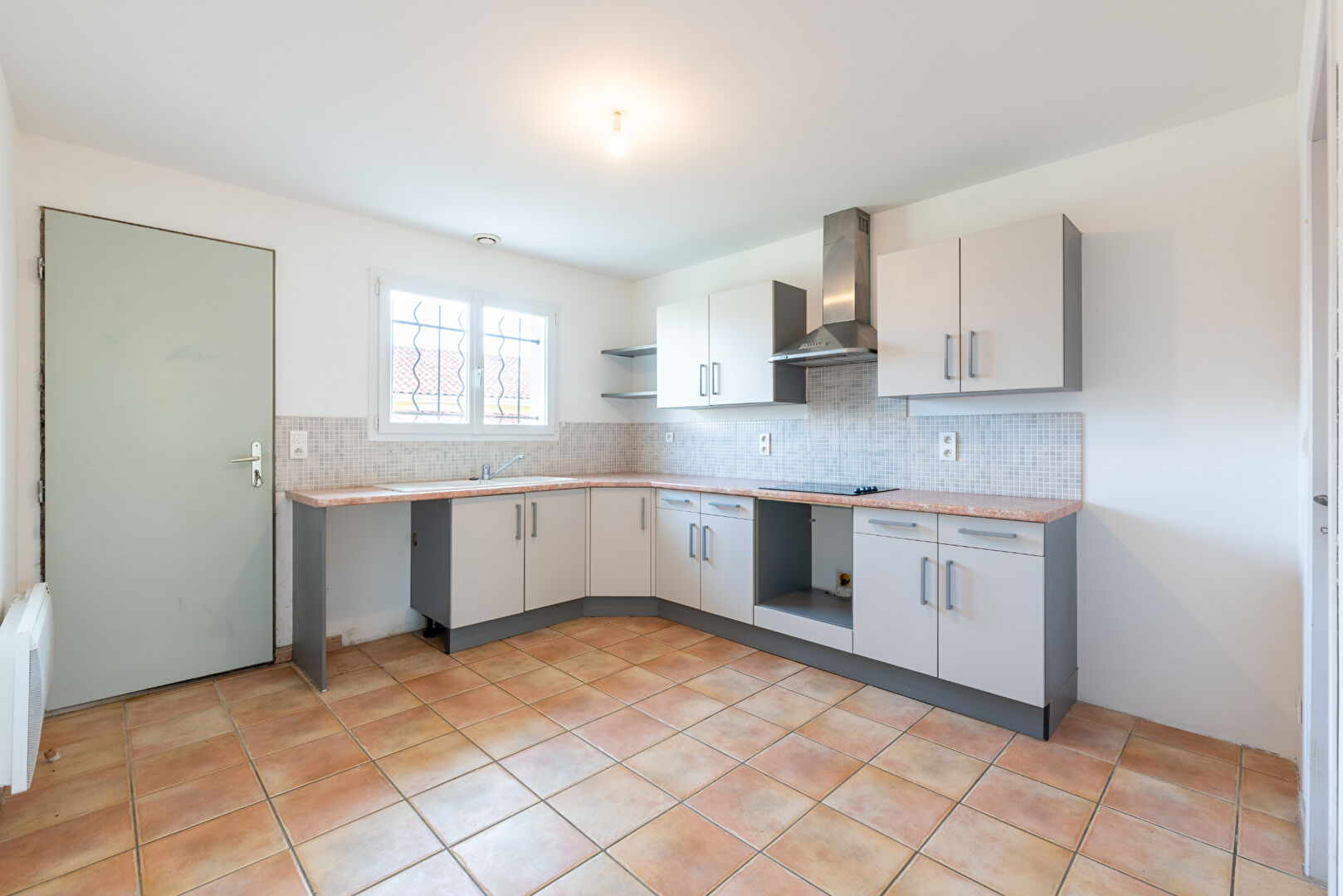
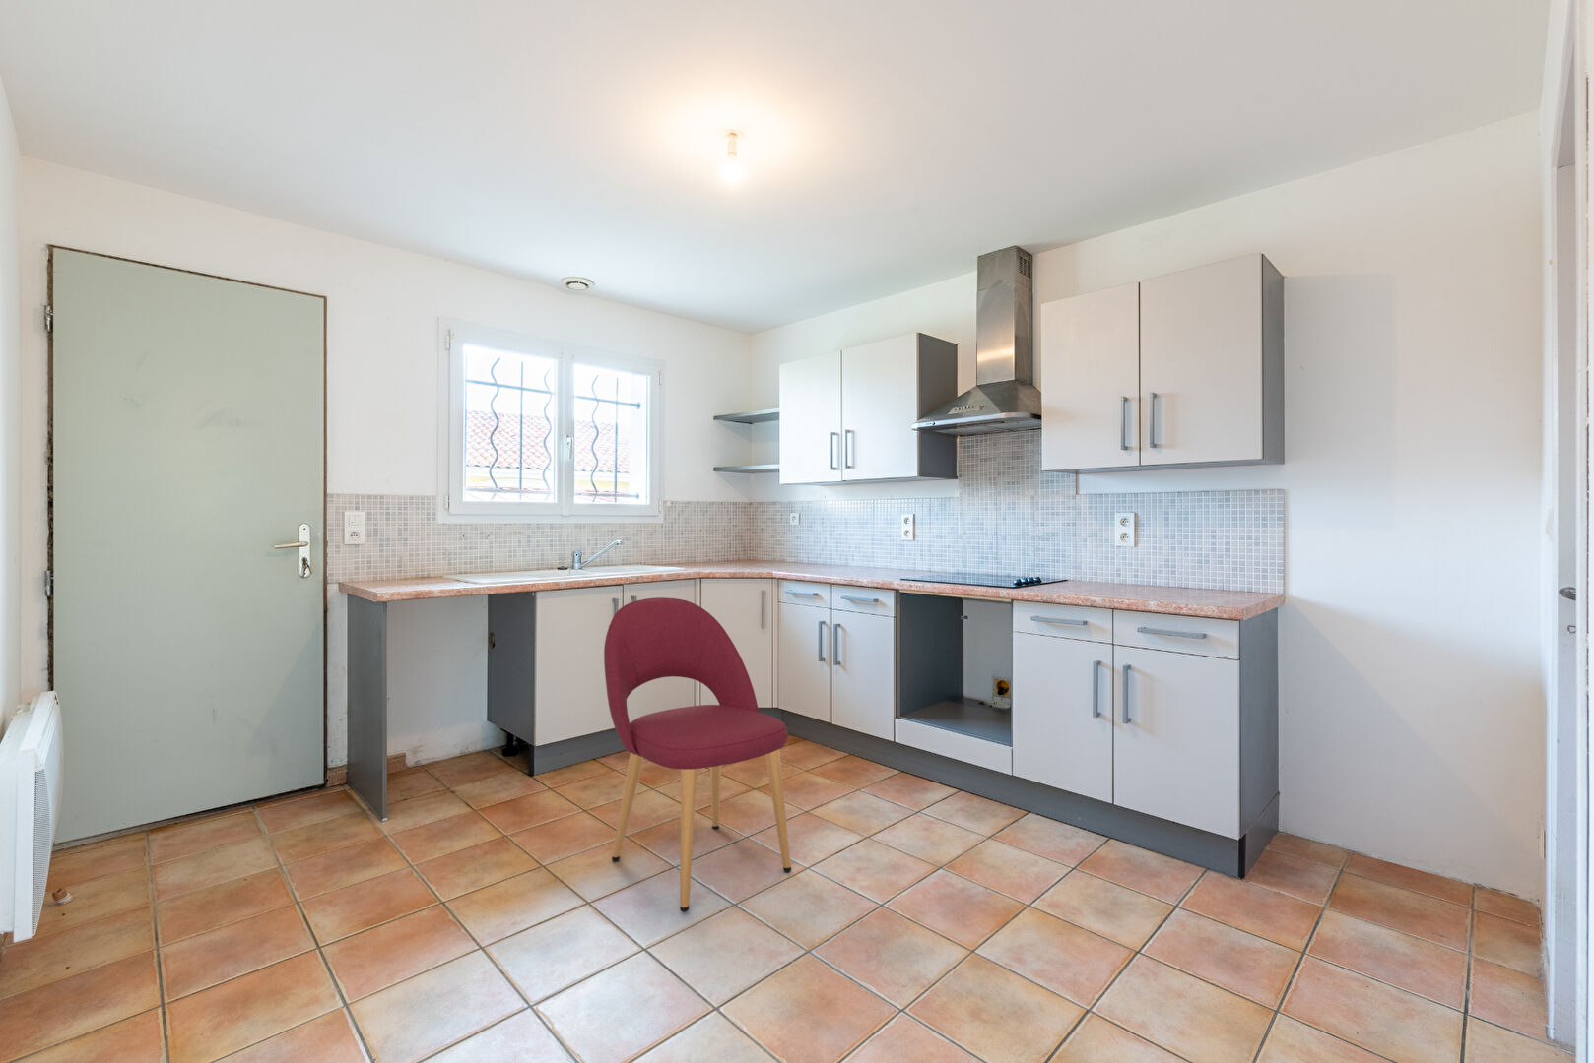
+ dining chair (696, 732)
